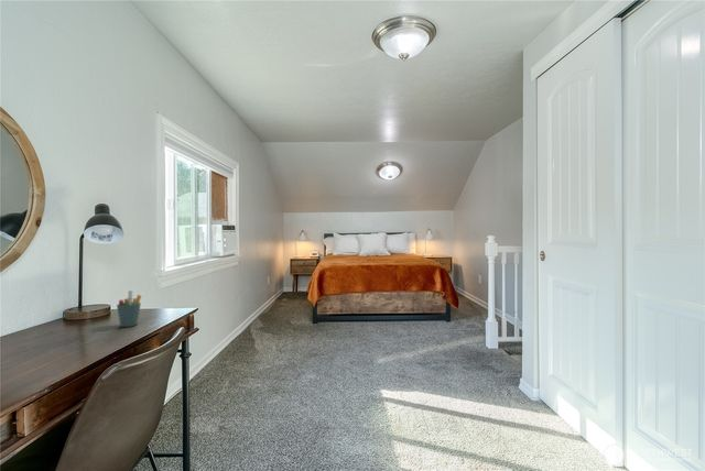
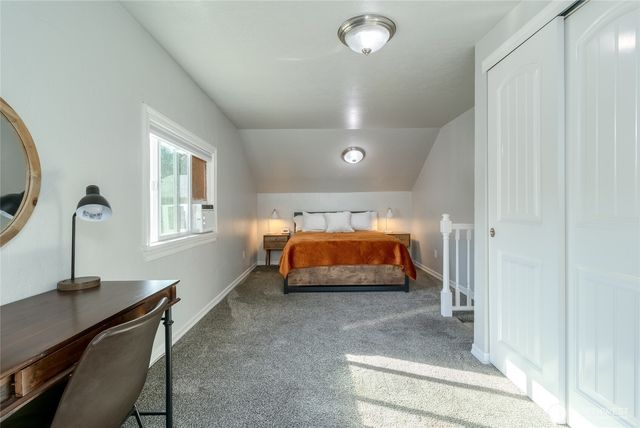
- pen holder (129, 308)
